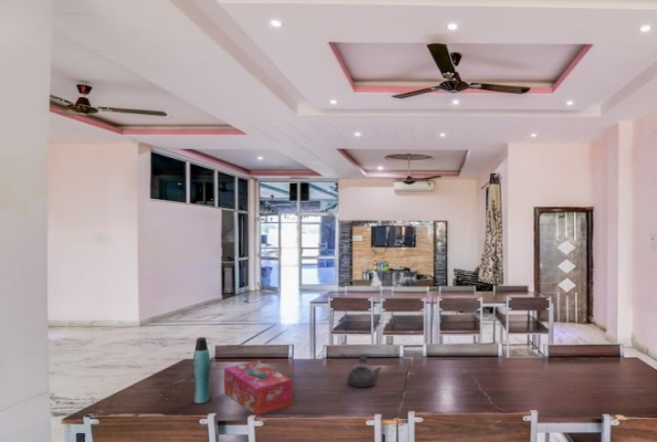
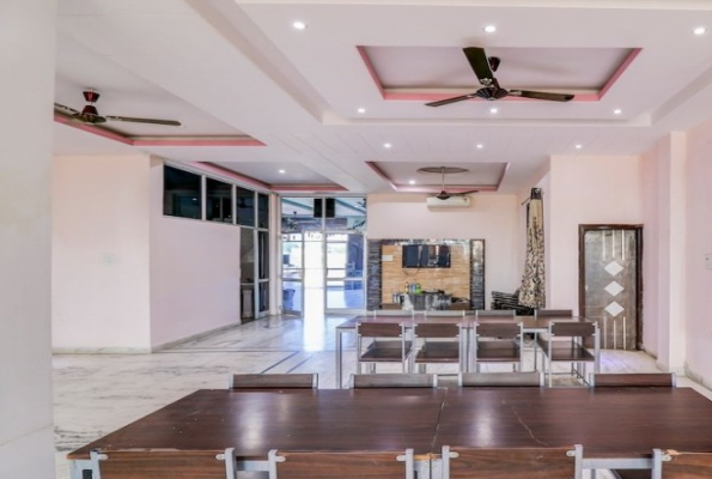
- tissue box (256, 386)
- bottle (201, 369)
- teapot (363, 370)
